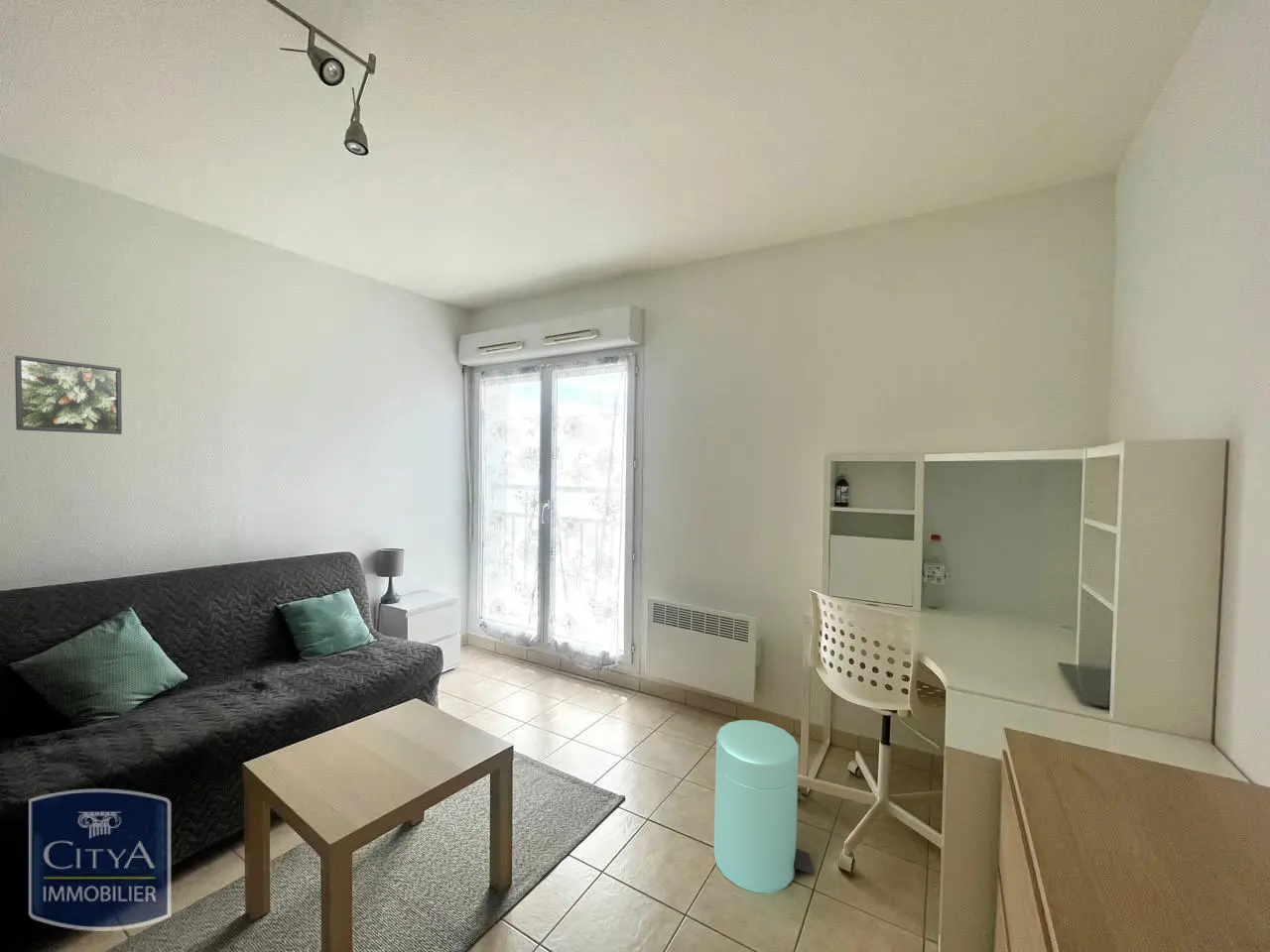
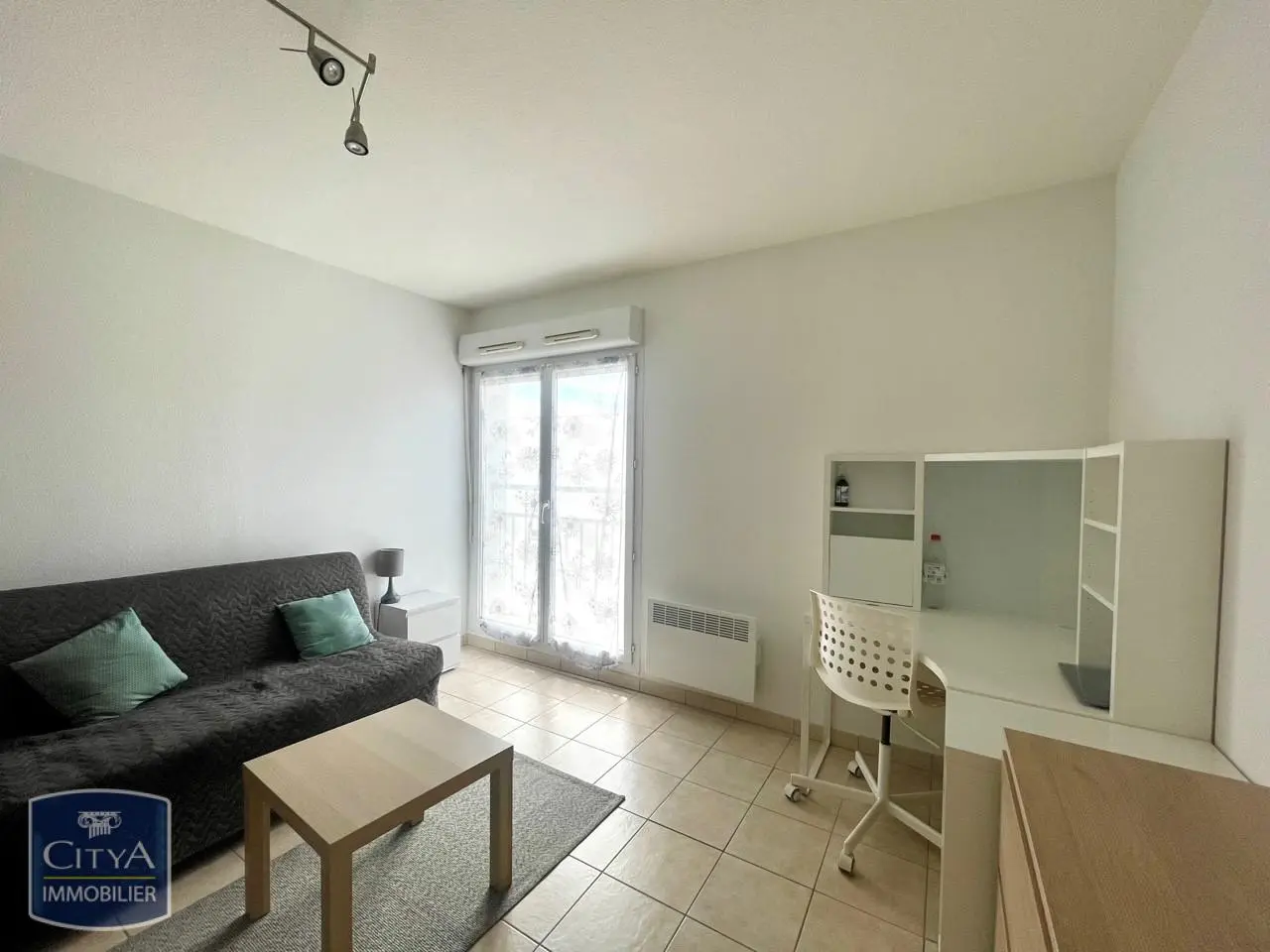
- trash can (763, 799)
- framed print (71, 397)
